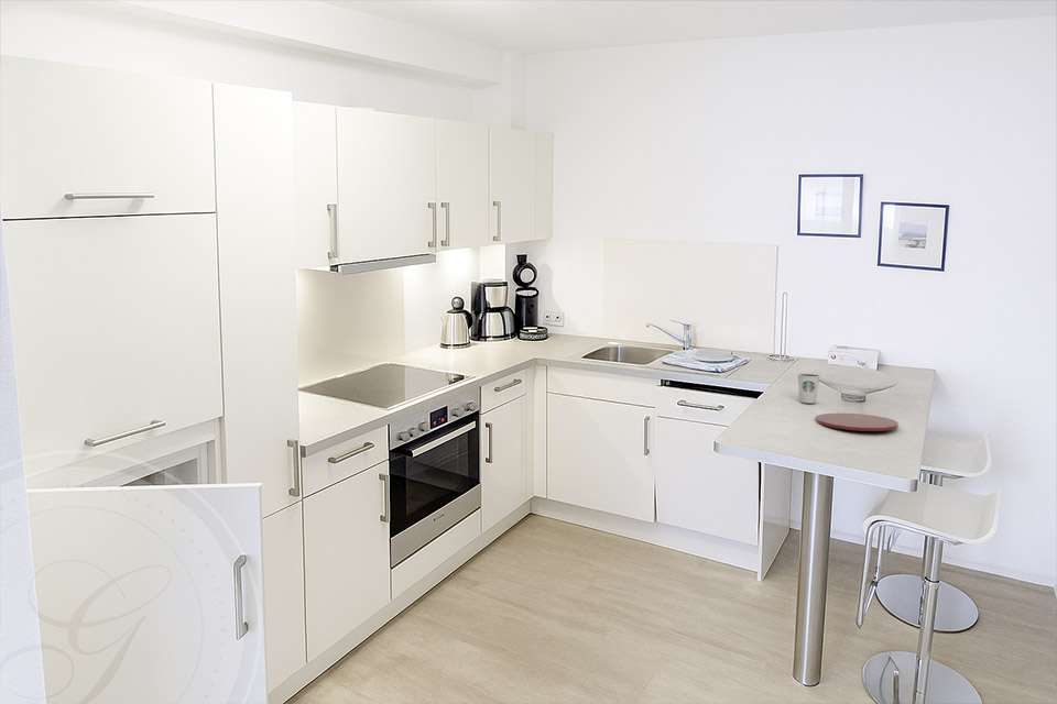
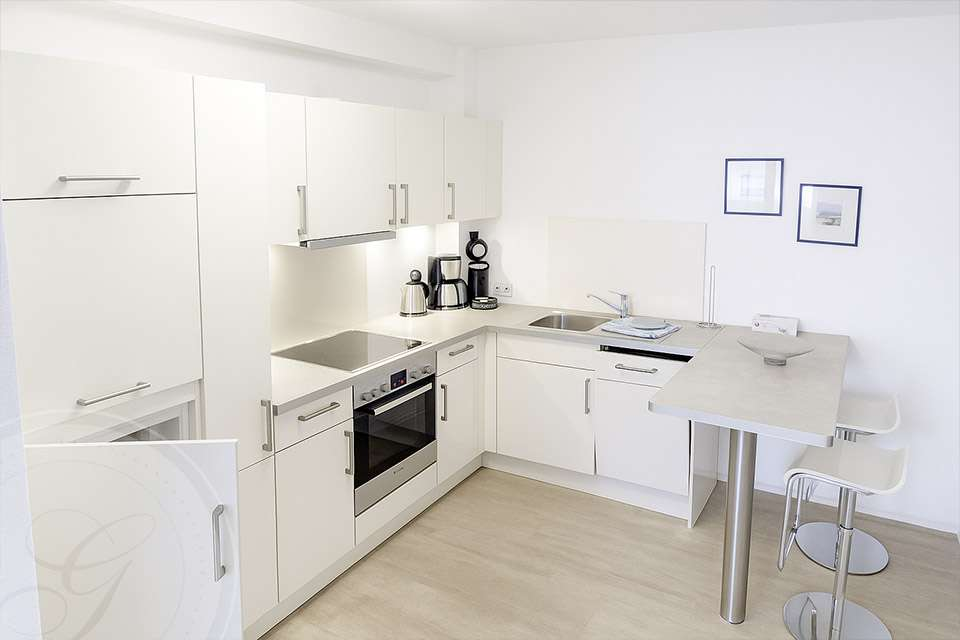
- dixie cup (808, 388)
- plate (856, 421)
